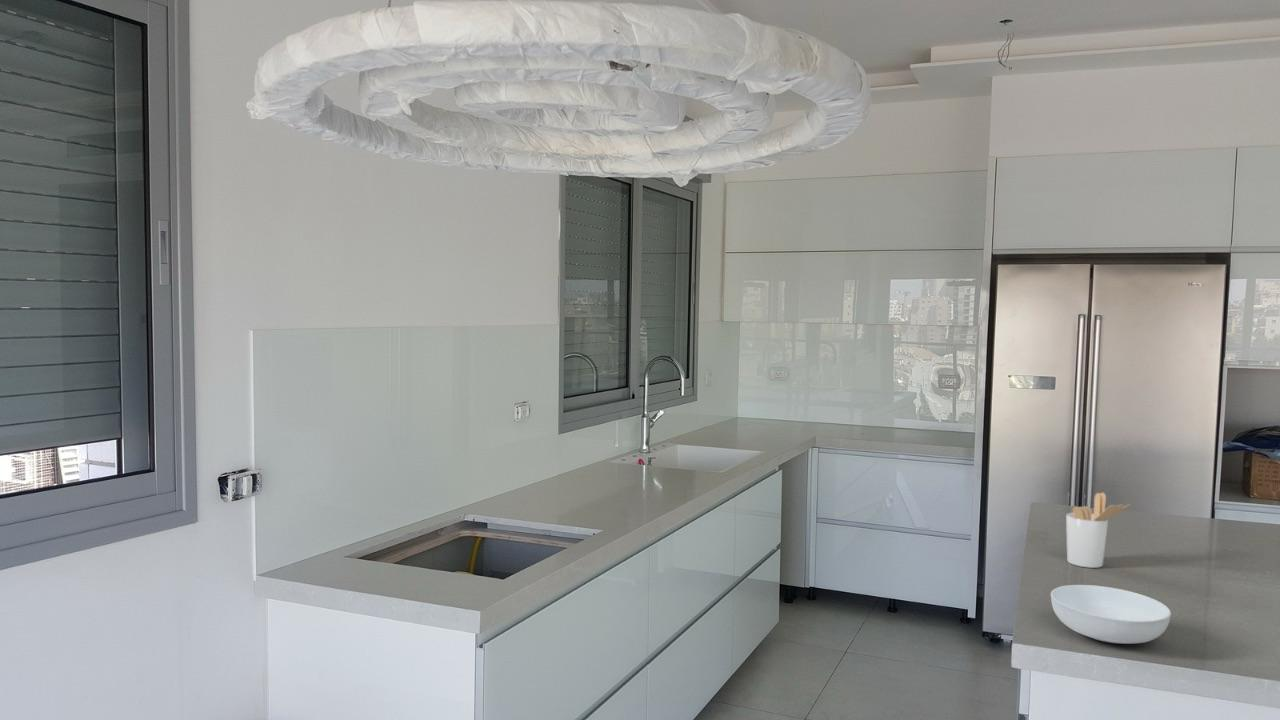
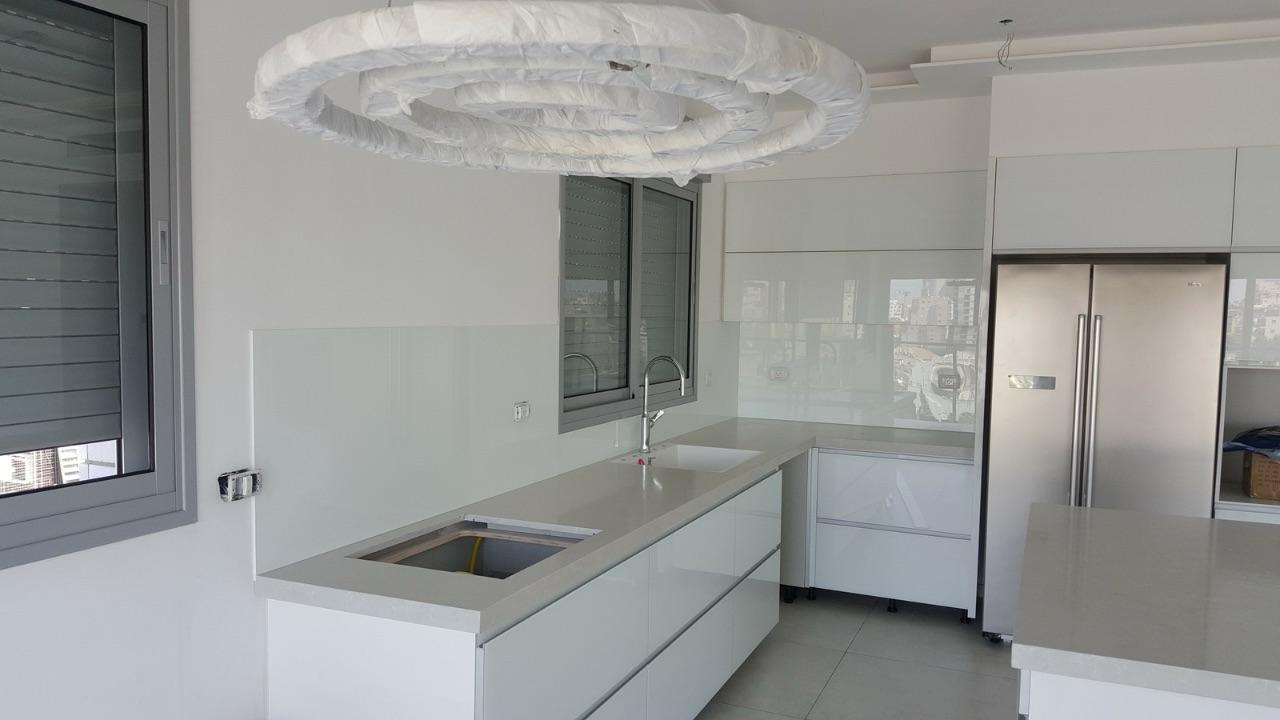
- serving bowl (1108, 618)
- utensil holder (1096, 530)
